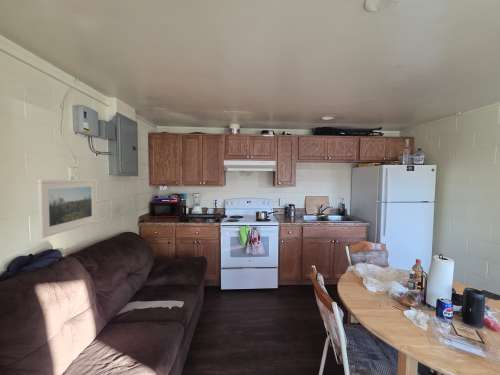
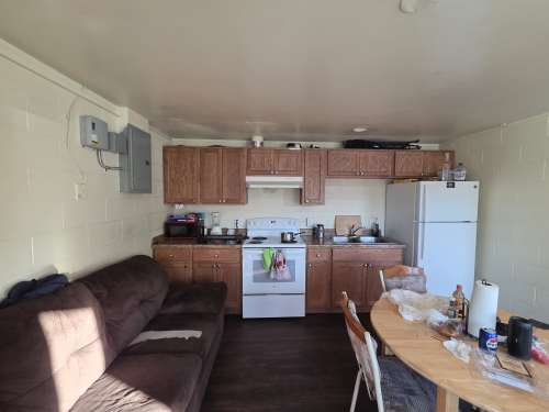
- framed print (72, 204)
